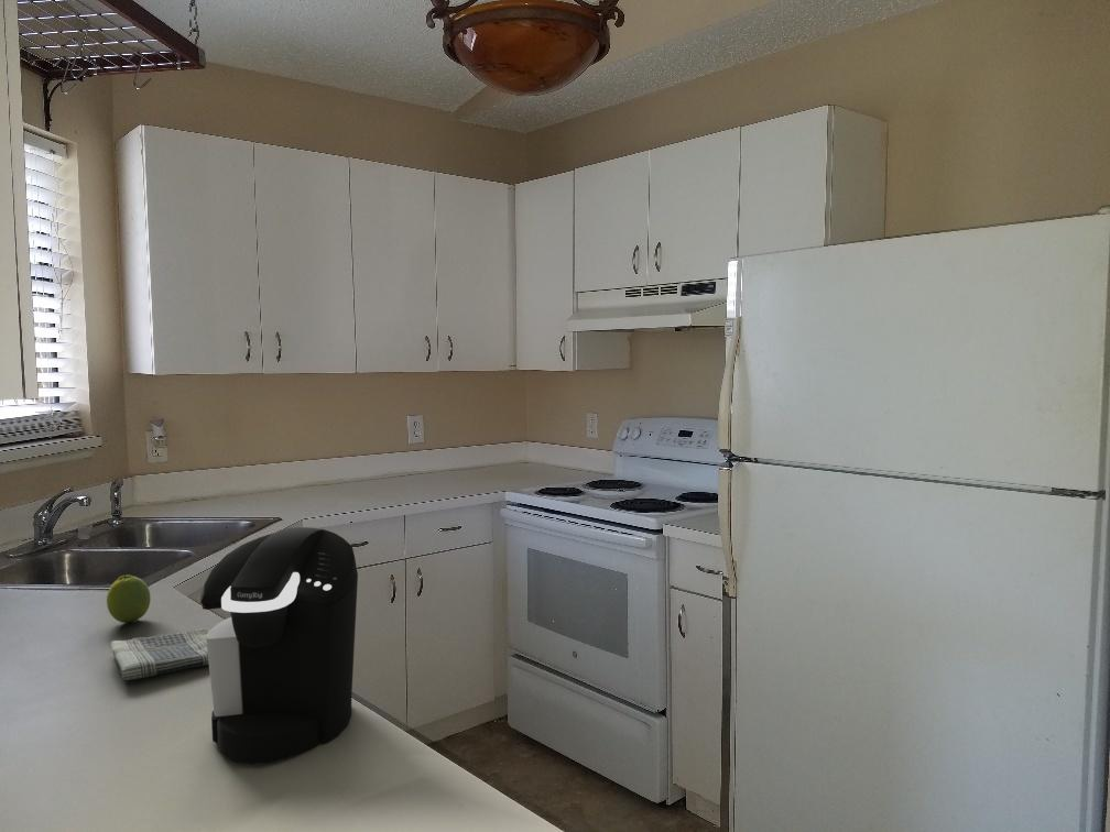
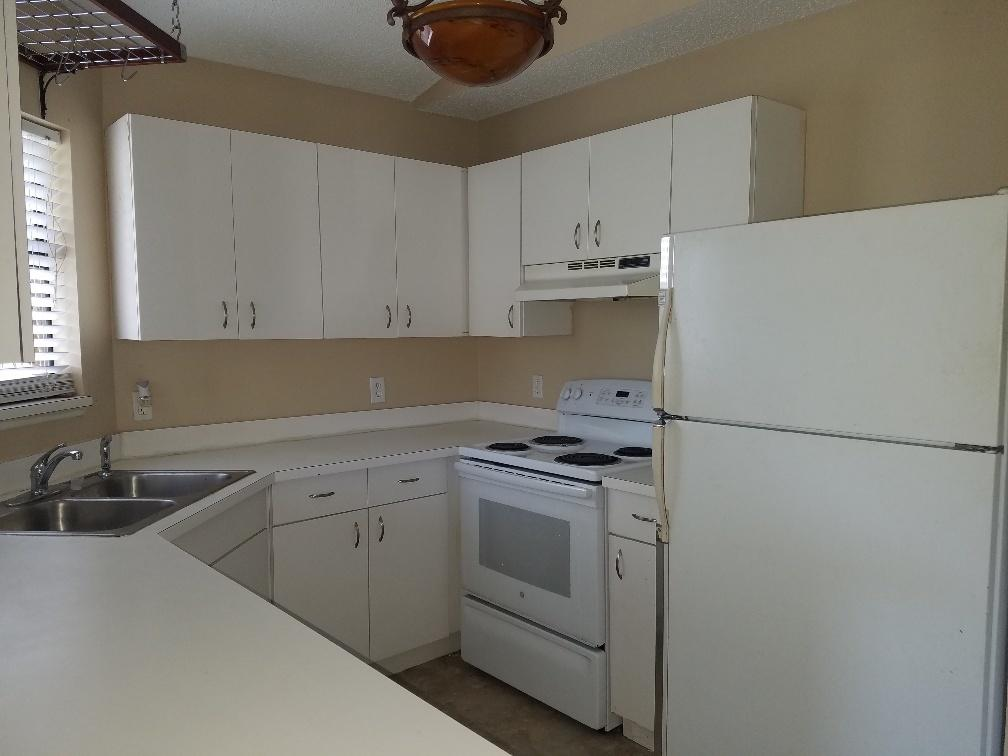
- fruit (128, 598)
- coffee maker (280, 634)
- dish towel (170, 648)
